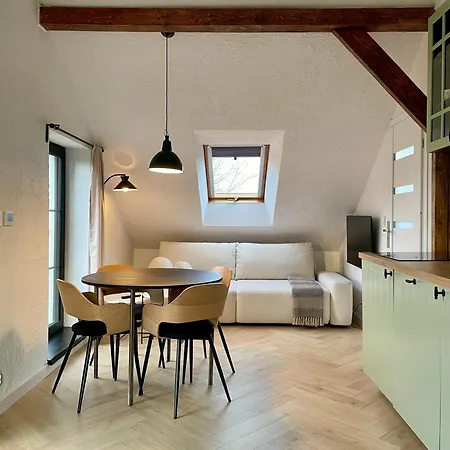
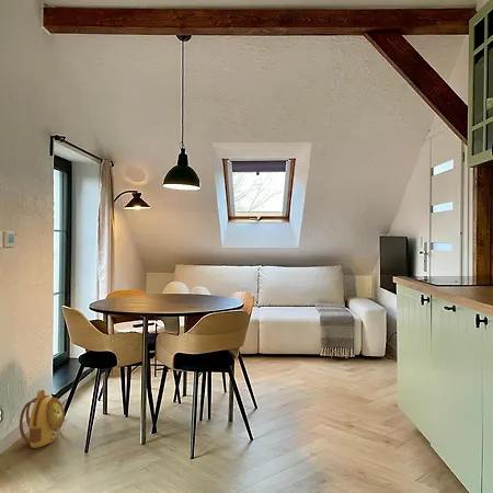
+ backpack (42, 415)
